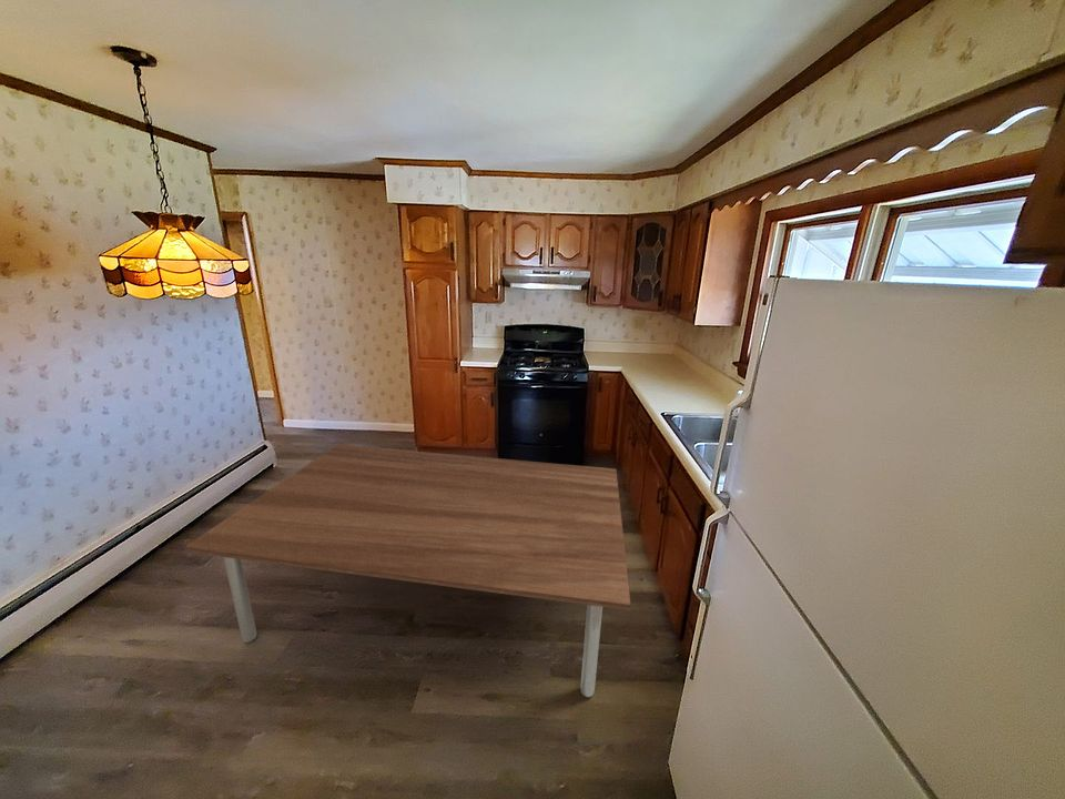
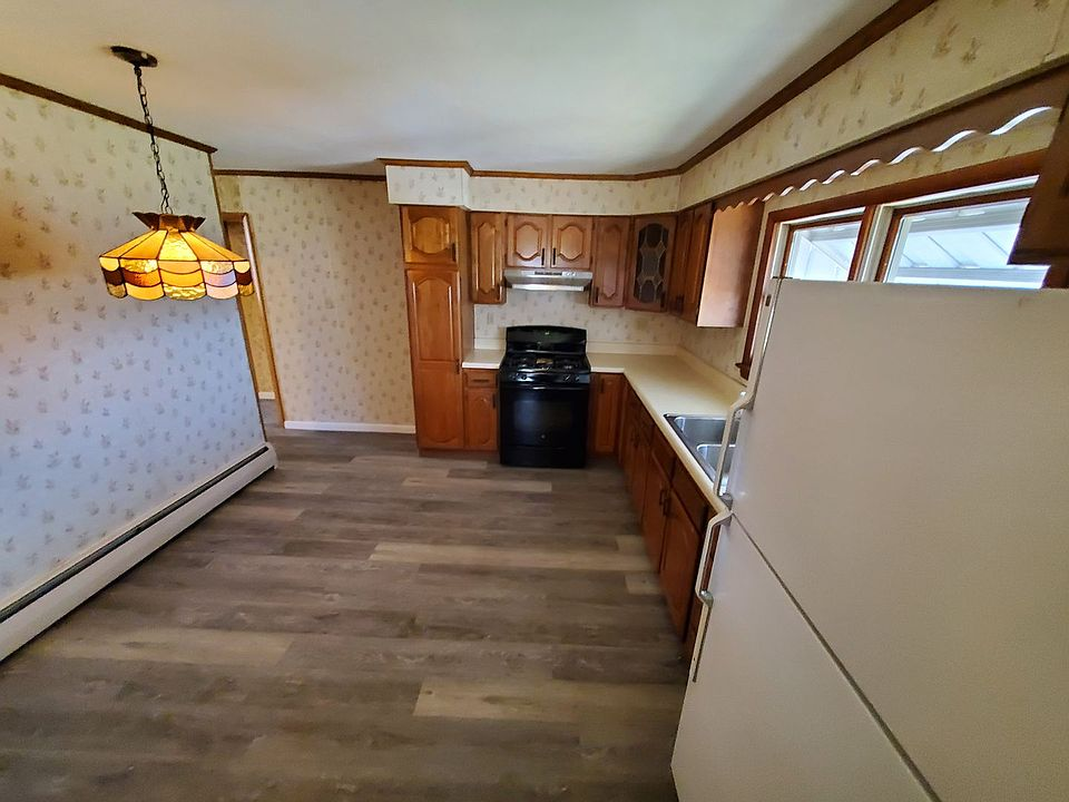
- dining table (442, 546)
